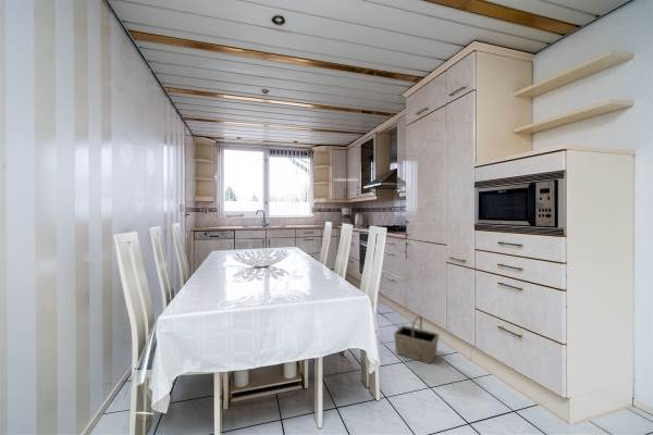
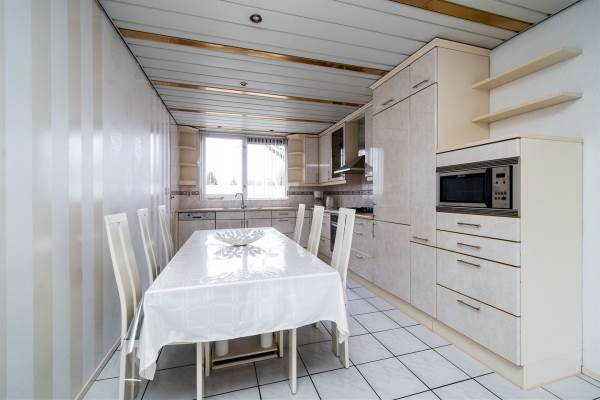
- basket (416, 335)
